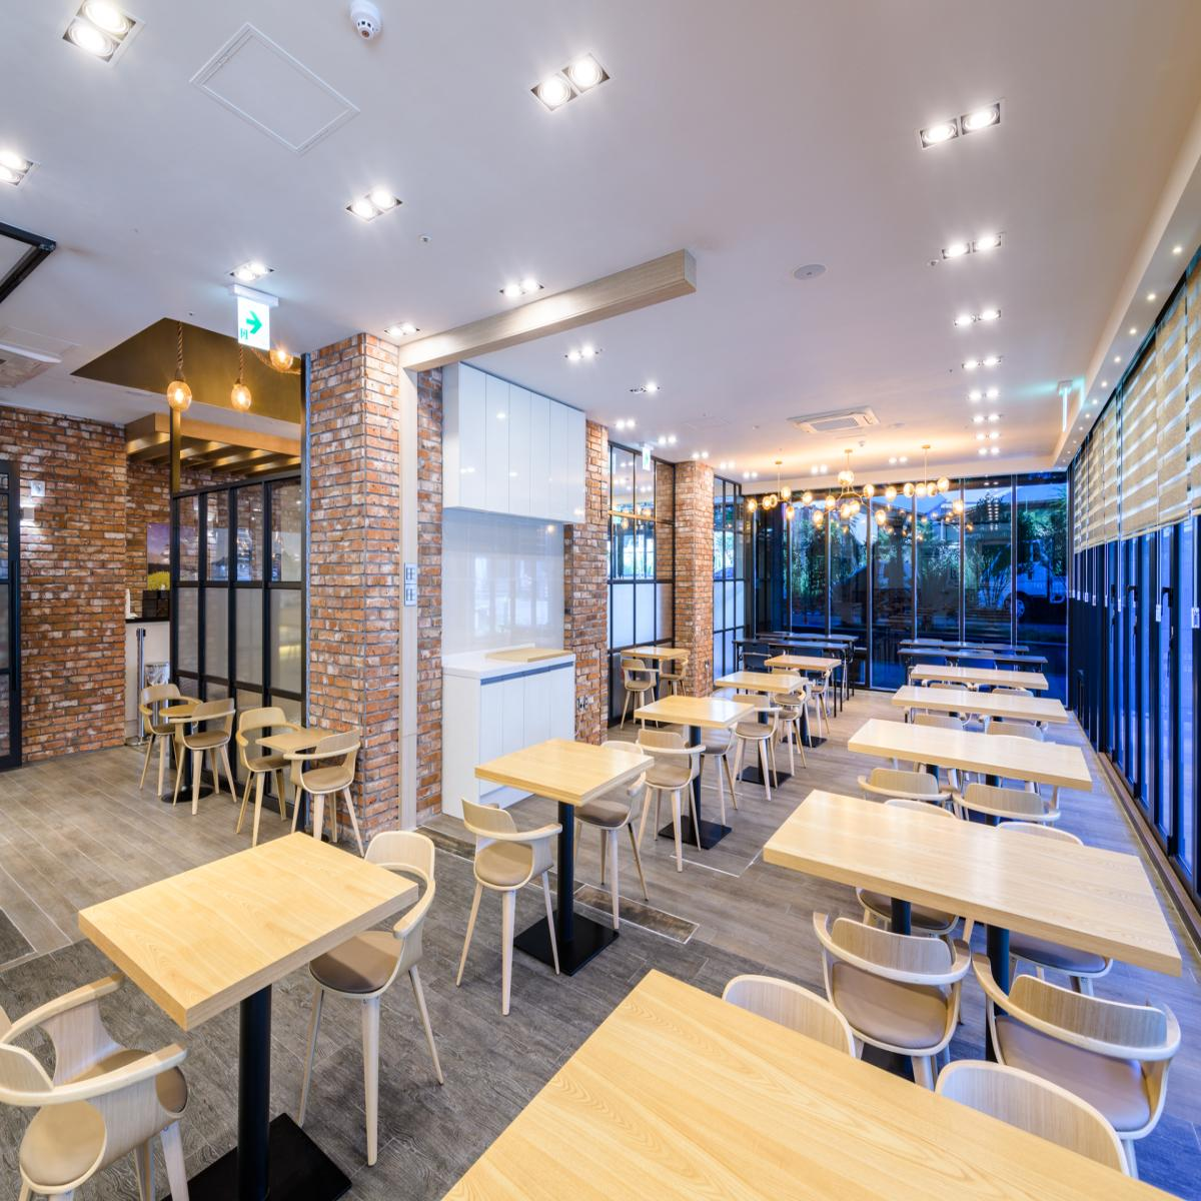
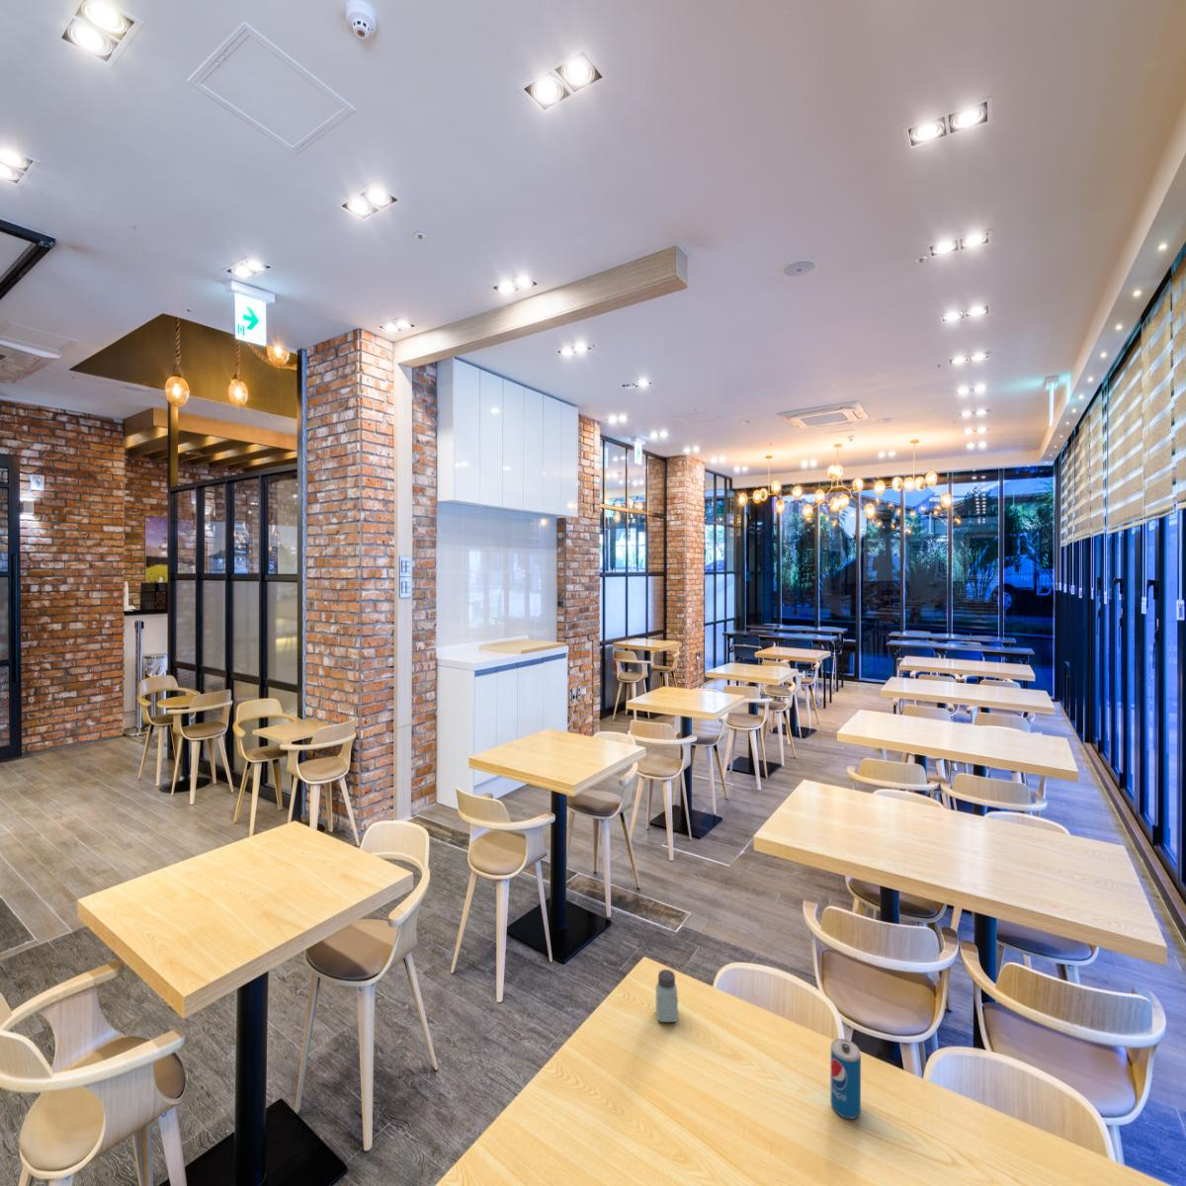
+ beverage can (845, 1077)
+ saltshaker (666, 994)
